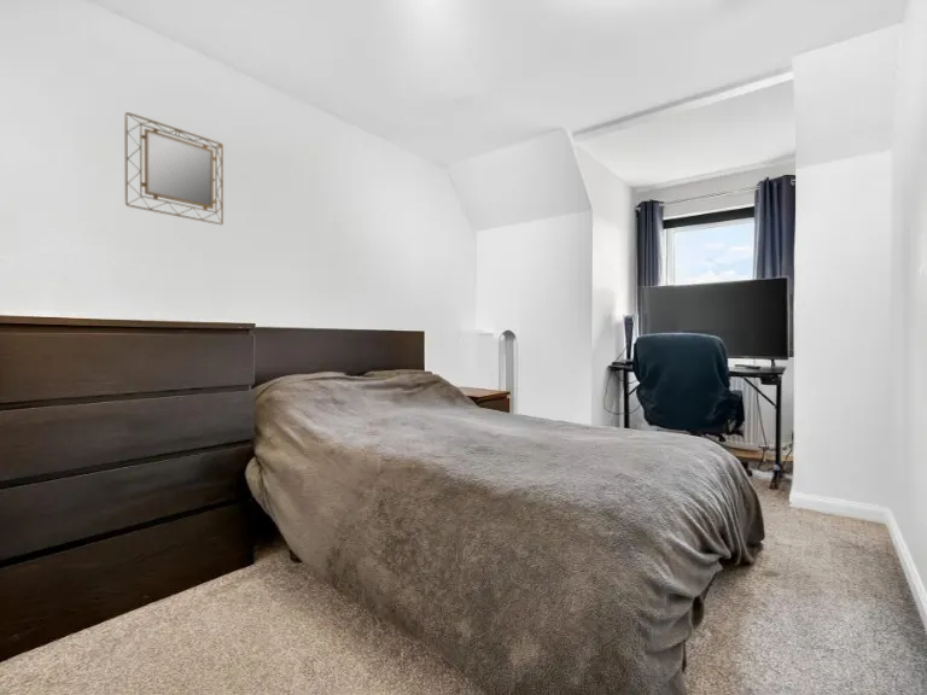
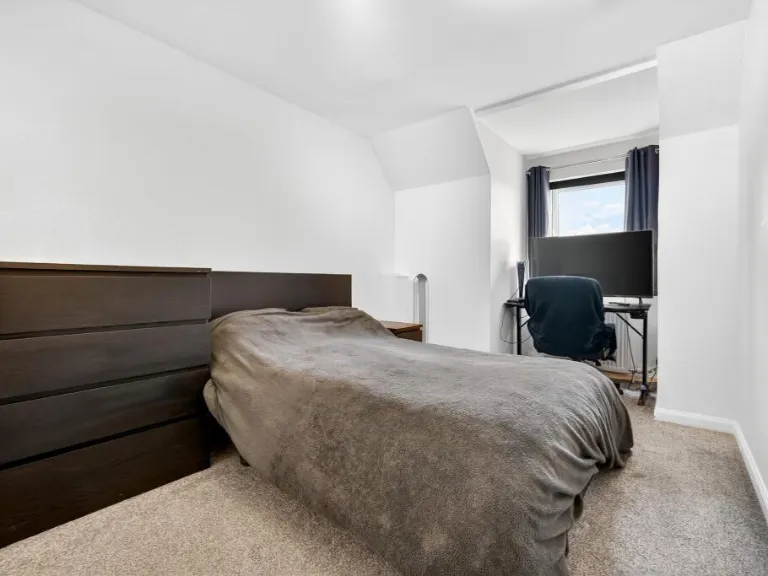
- home mirror (179, 171)
